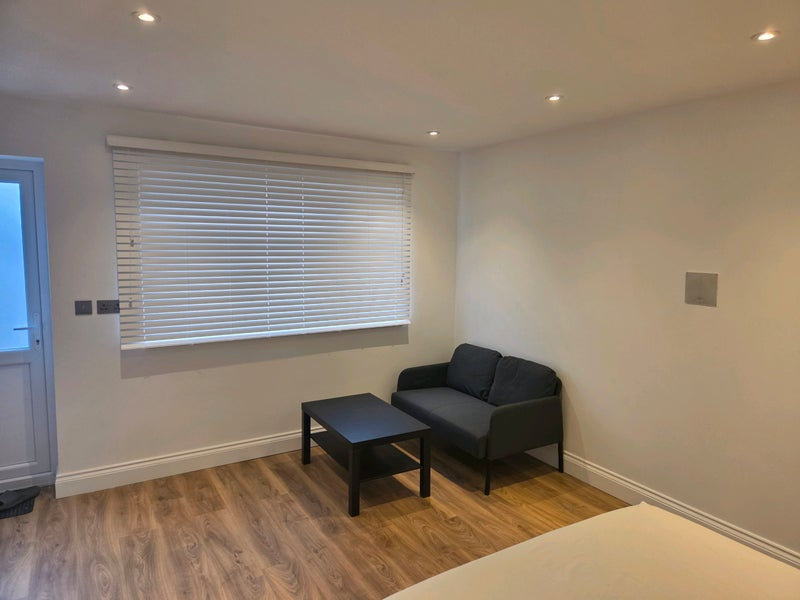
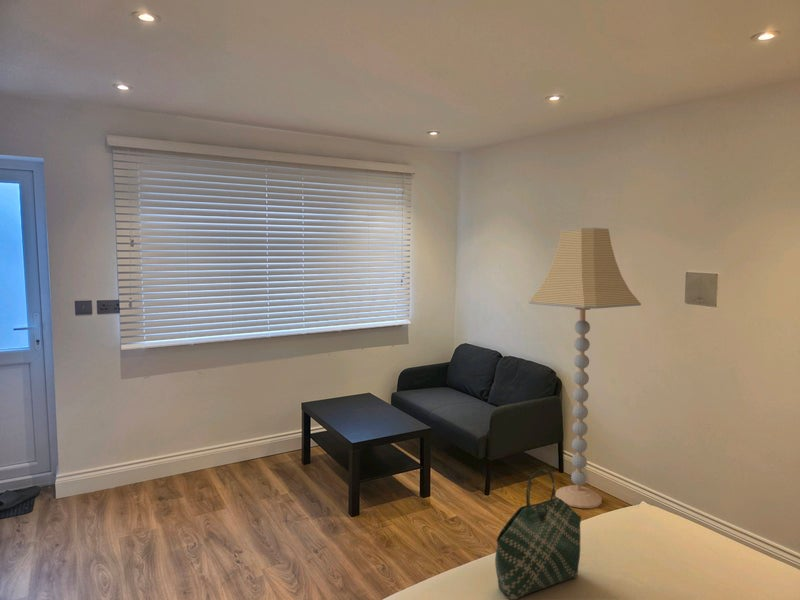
+ tote bag (540, 525)
+ floor lamp (581, 365)
